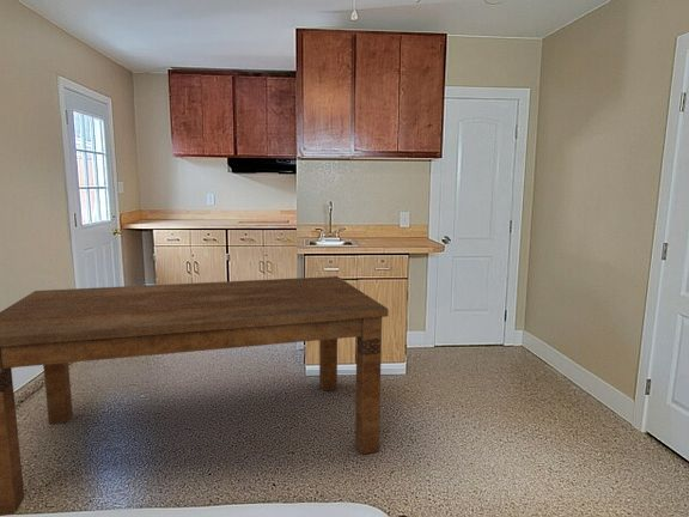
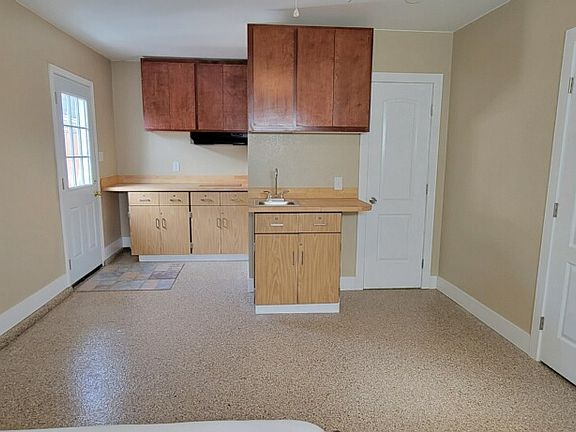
- dining table (202, 349)
